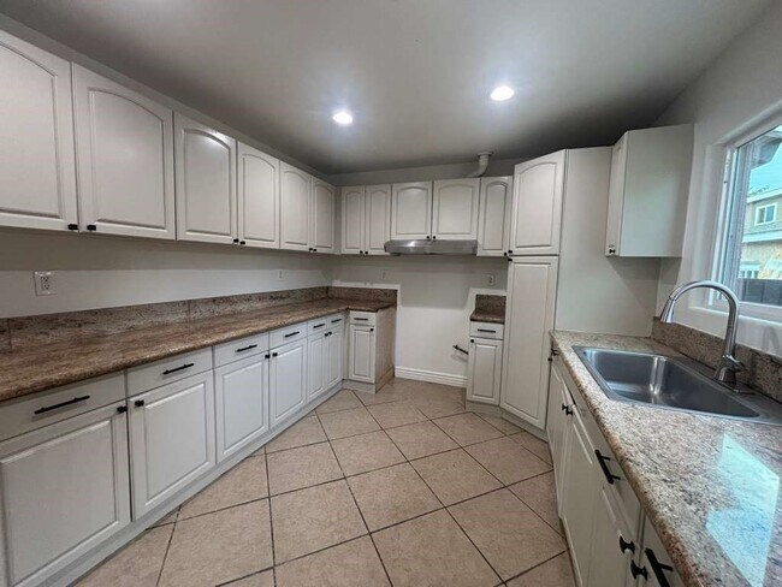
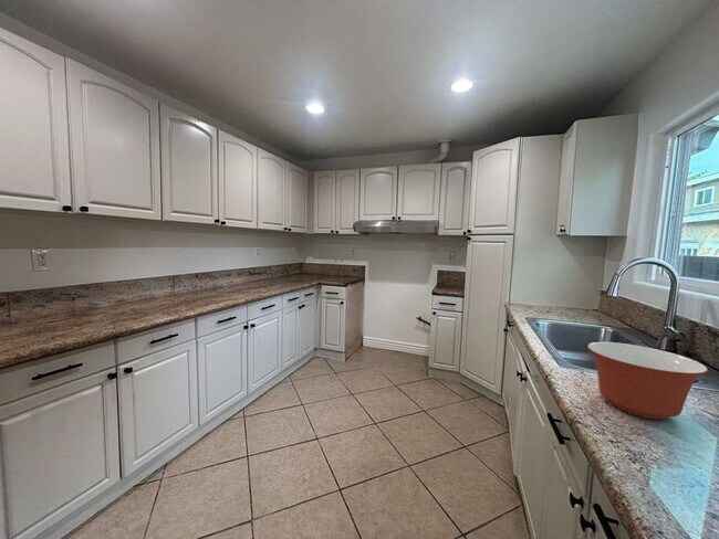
+ mixing bowl (638, 381)
